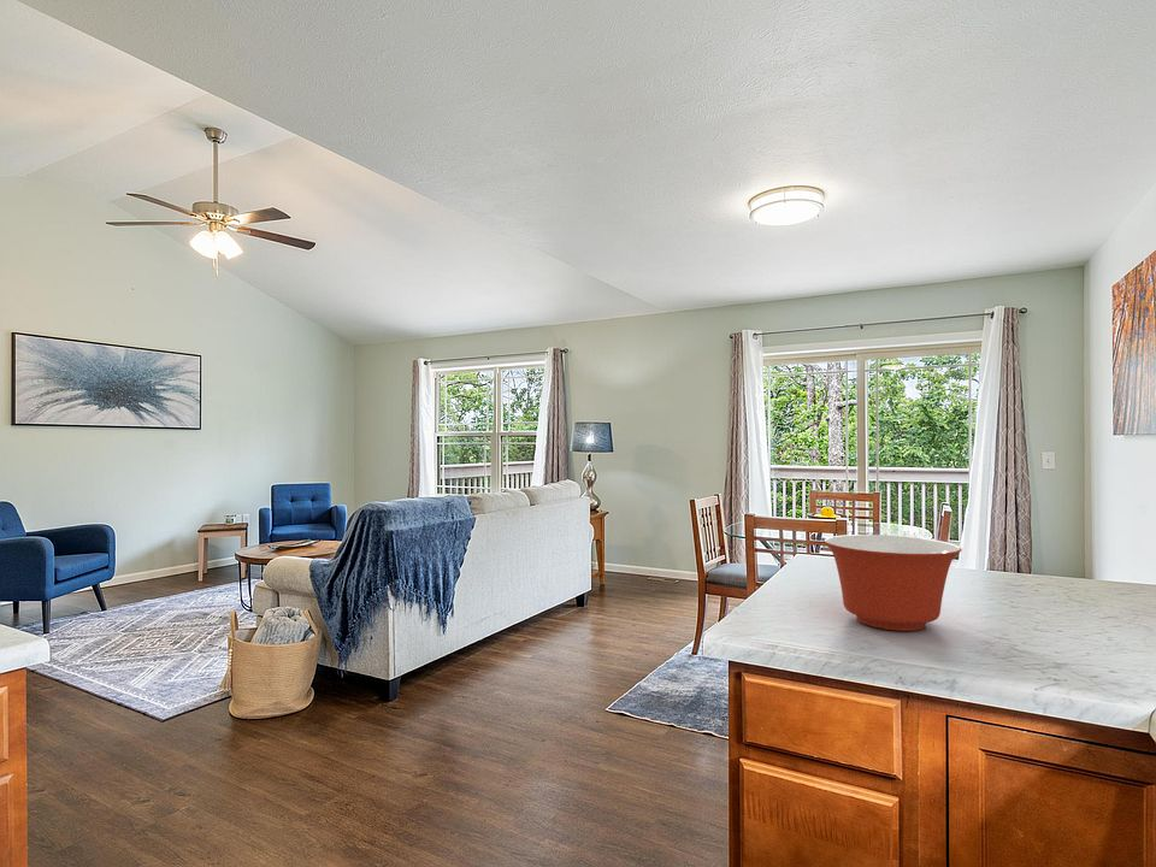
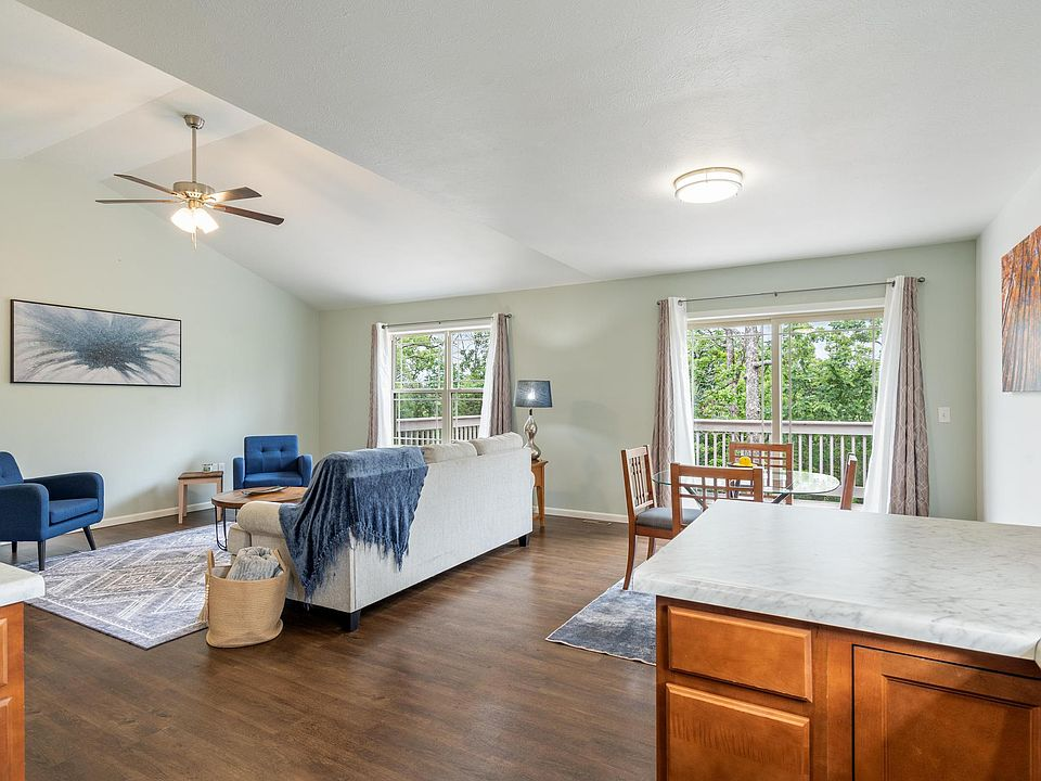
- mixing bowl (890, 582)
